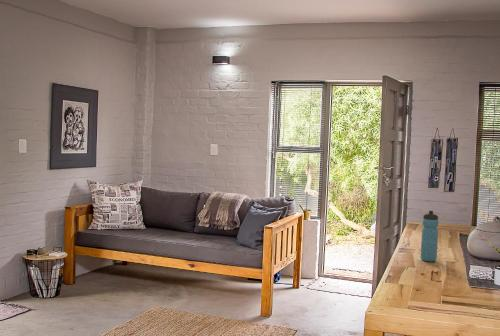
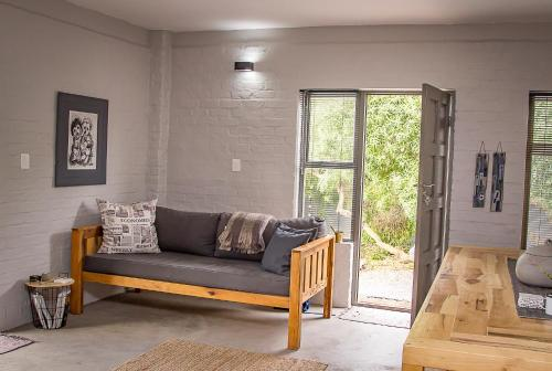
- water bottle (429, 235)
